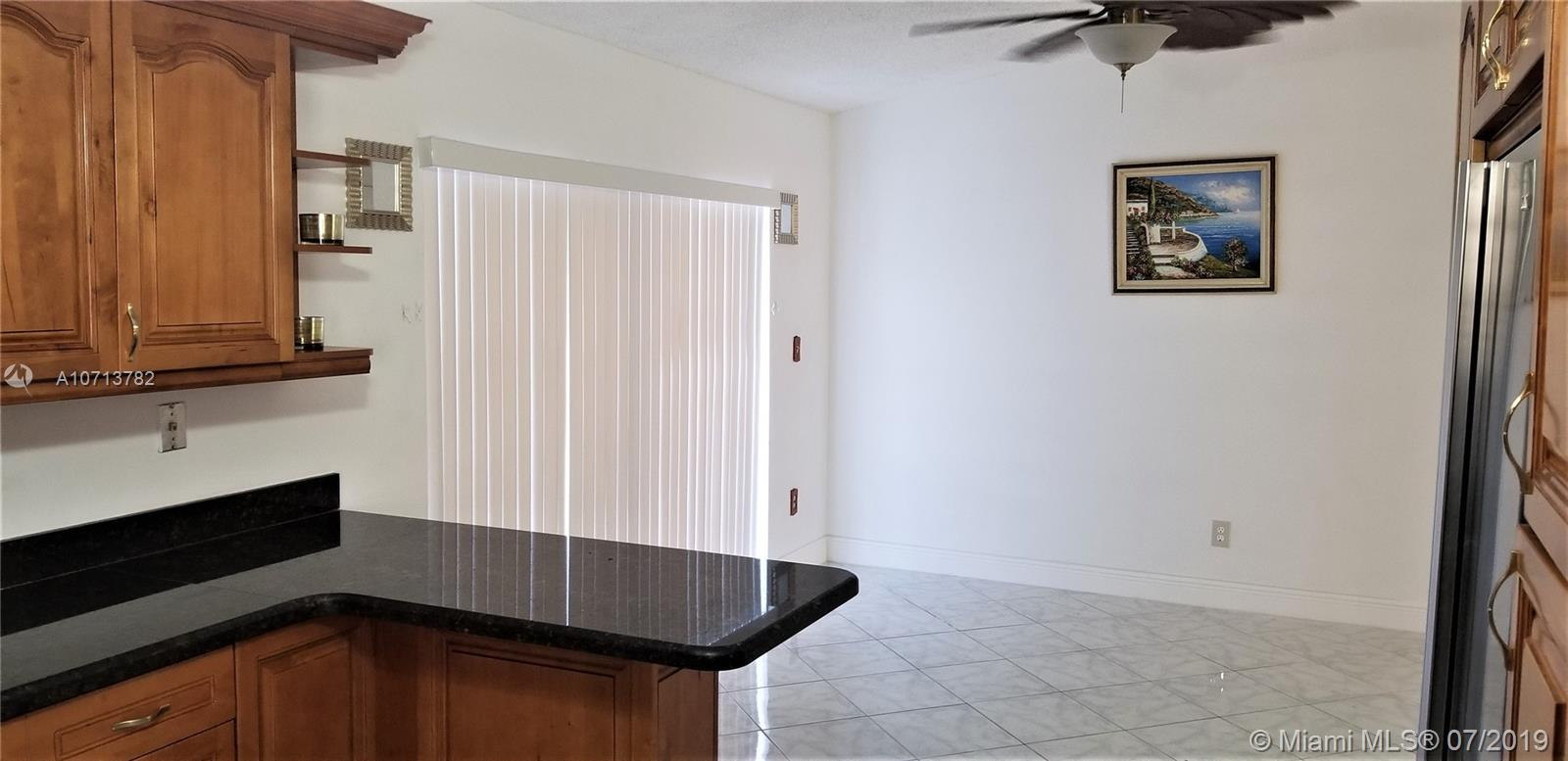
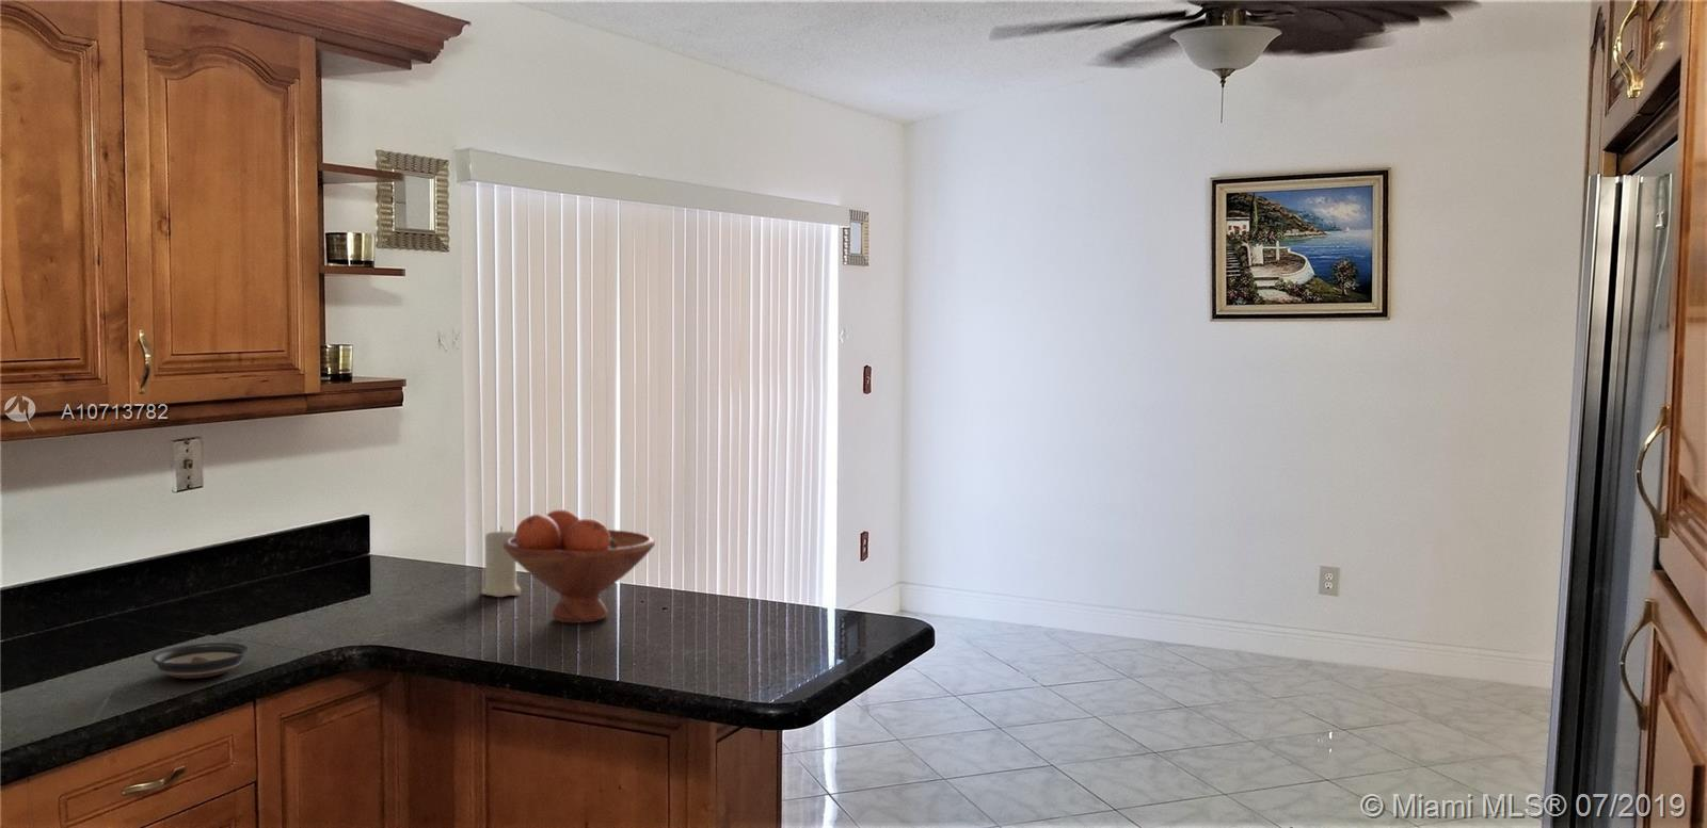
+ candle (502, 559)
+ saucer (200, 663)
+ fruit bowl (579, 564)
